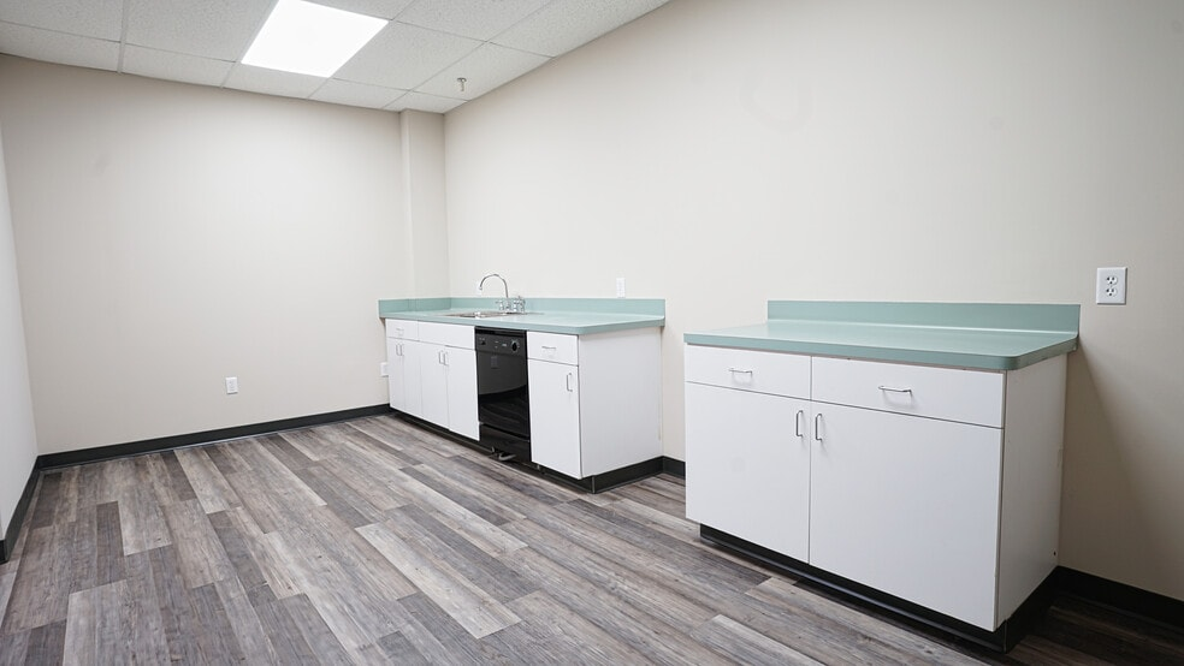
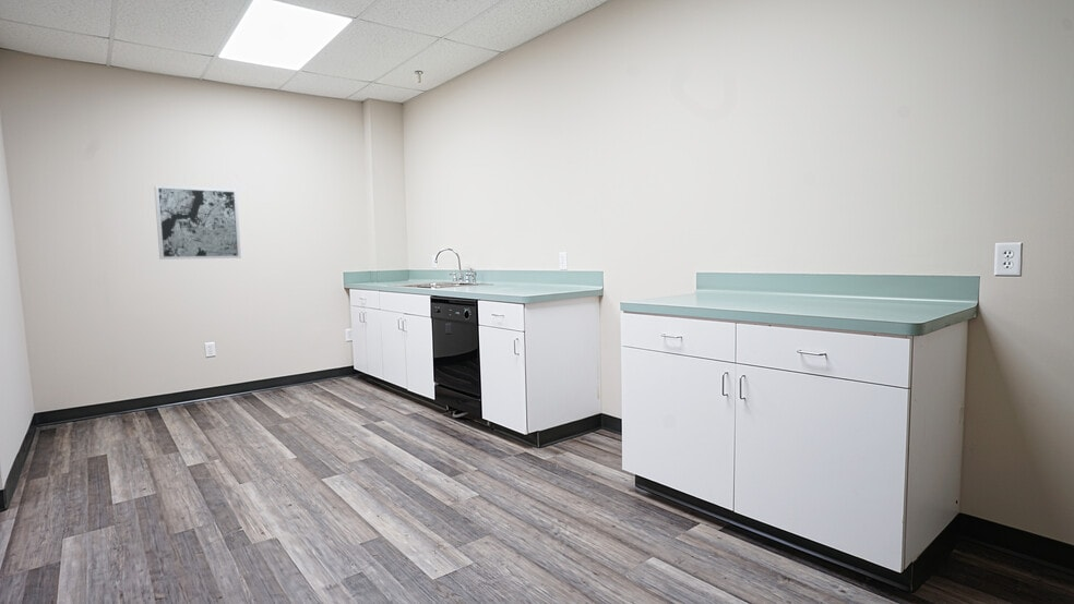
+ wall art (199, 222)
